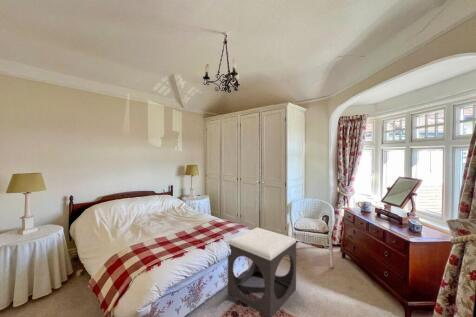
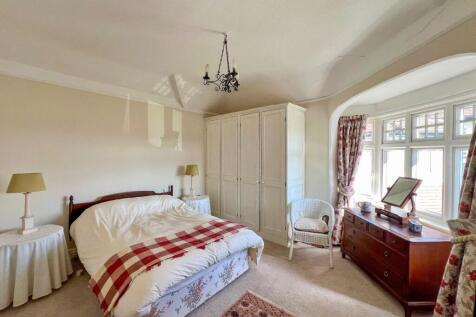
- footstool (262, 264)
